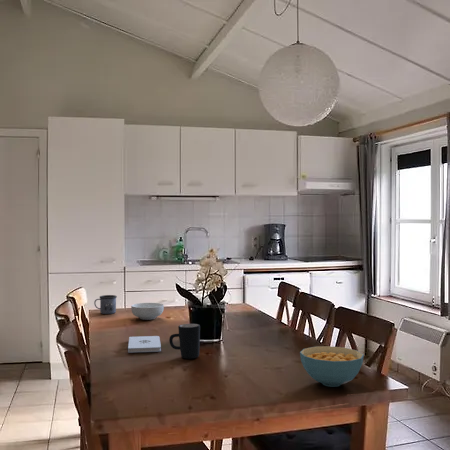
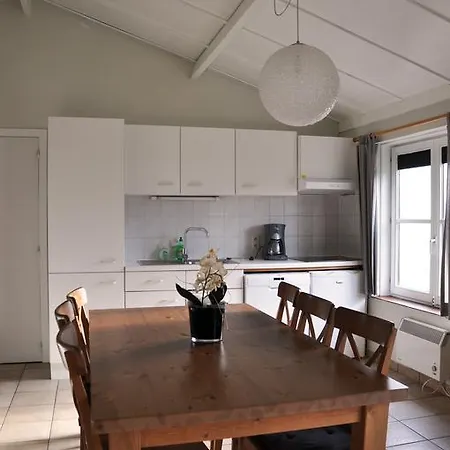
- mug (184, 341)
- notepad (144, 343)
- cereal bowl (147, 311)
- cereal bowl (331, 368)
- mug (105, 304)
